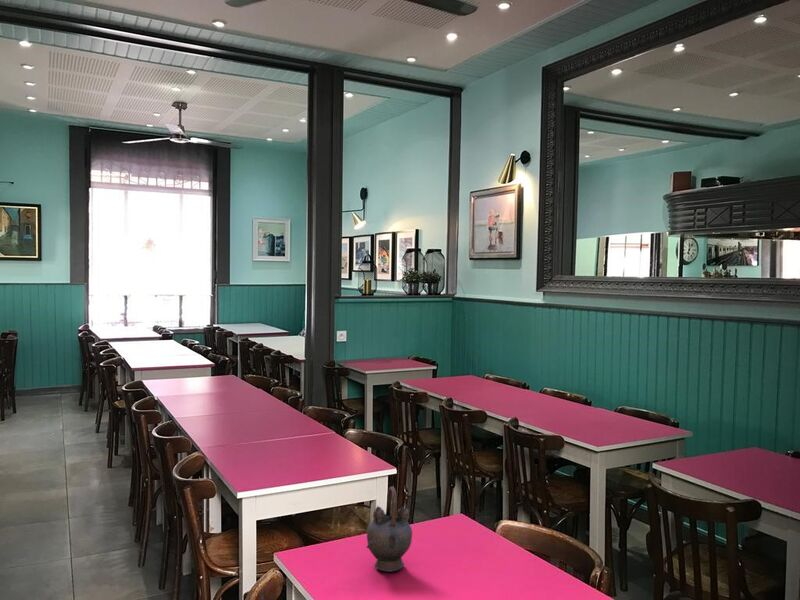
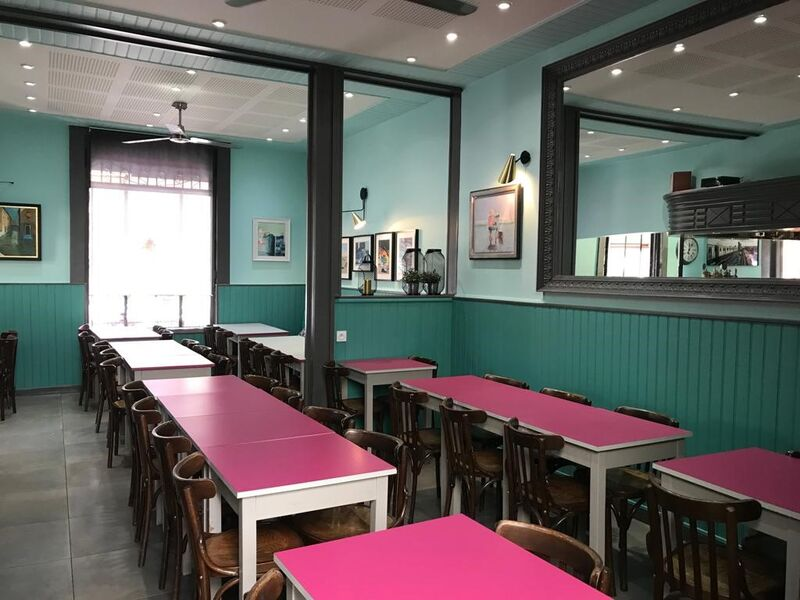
- teapot (390, 528)
